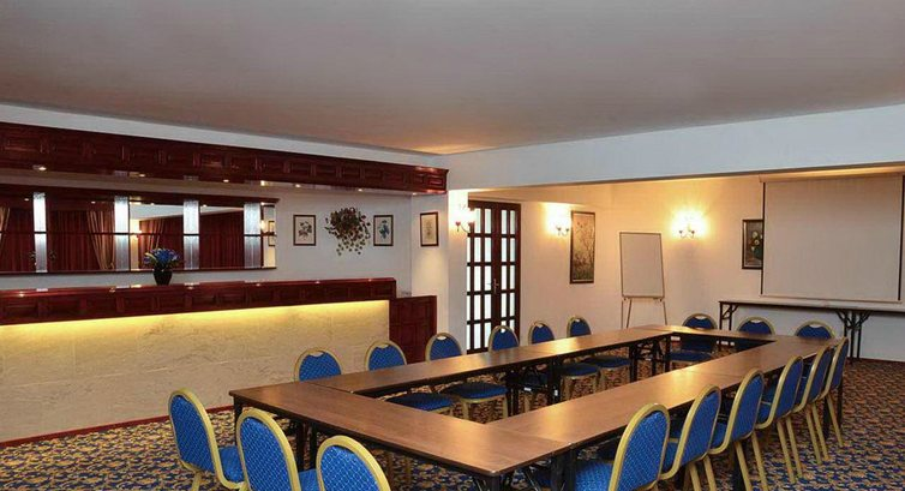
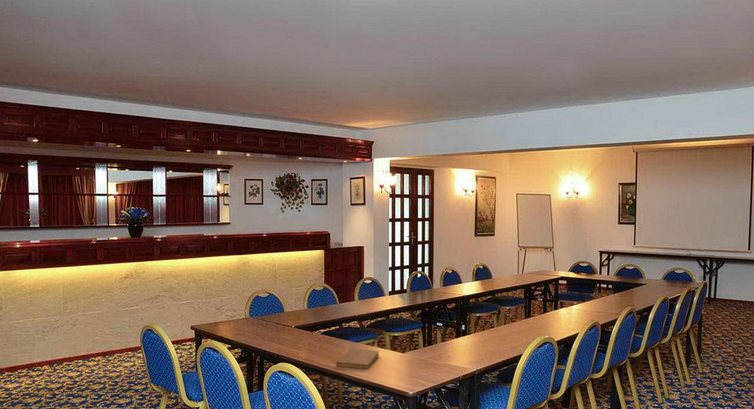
+ notebook (358, 358)
